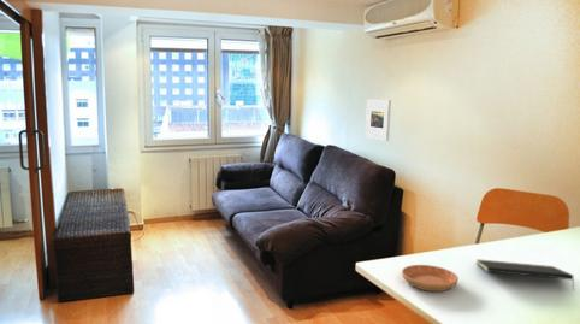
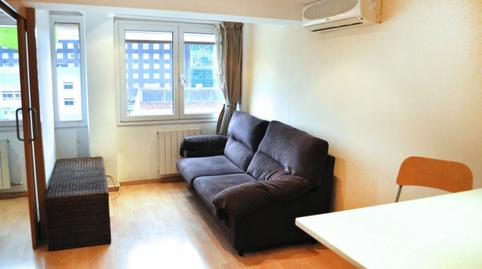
- saucer (428, 278)
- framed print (377, 119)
- notepad (521, 269)
